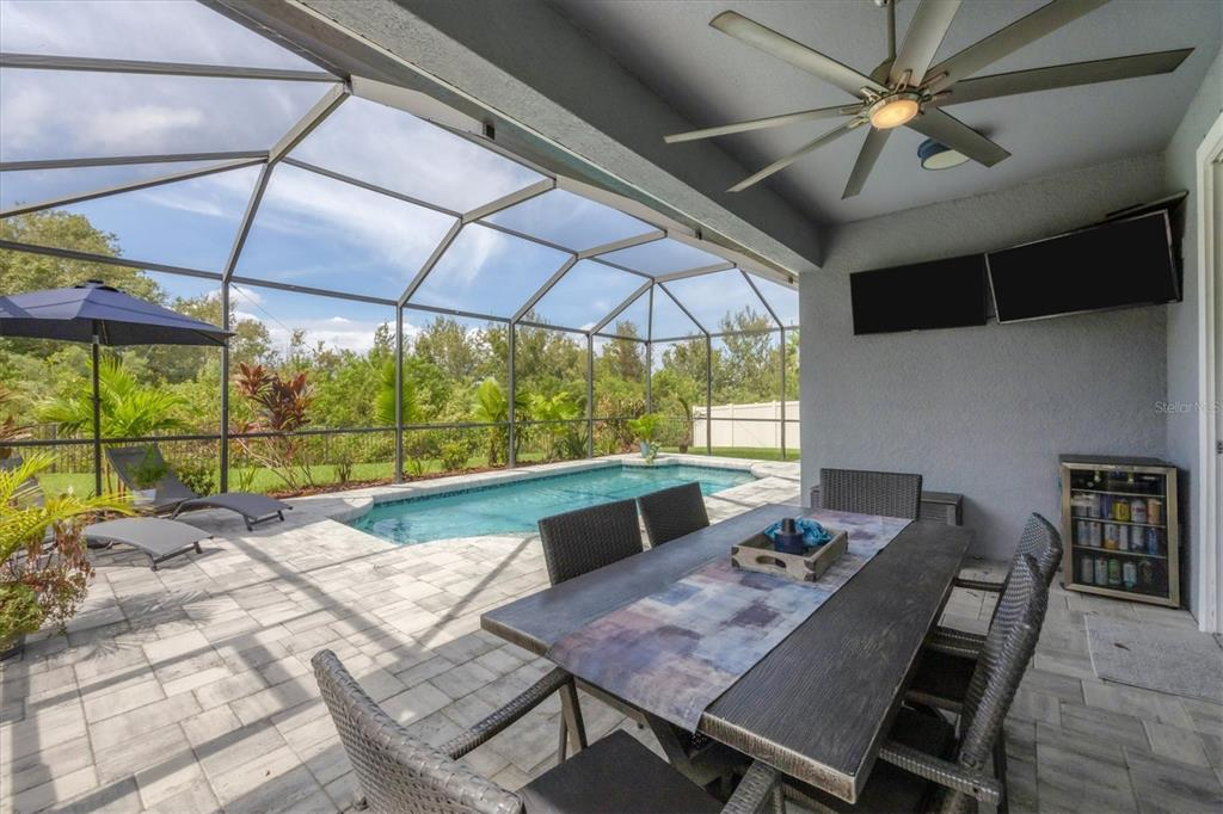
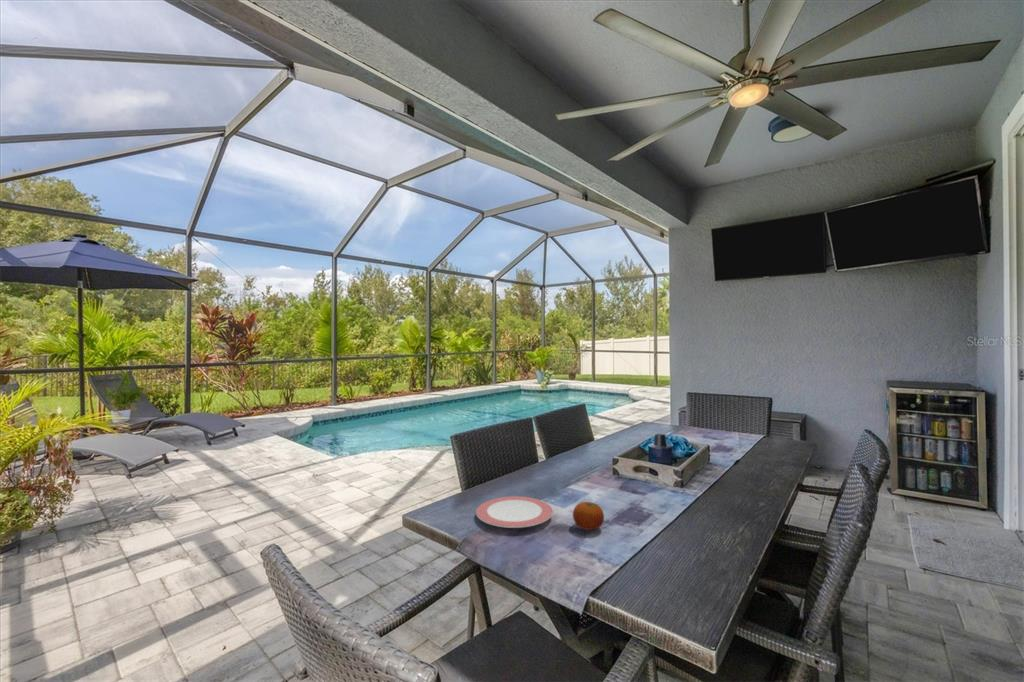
+ fruit (588, 515)
+ plate (514, 512)
